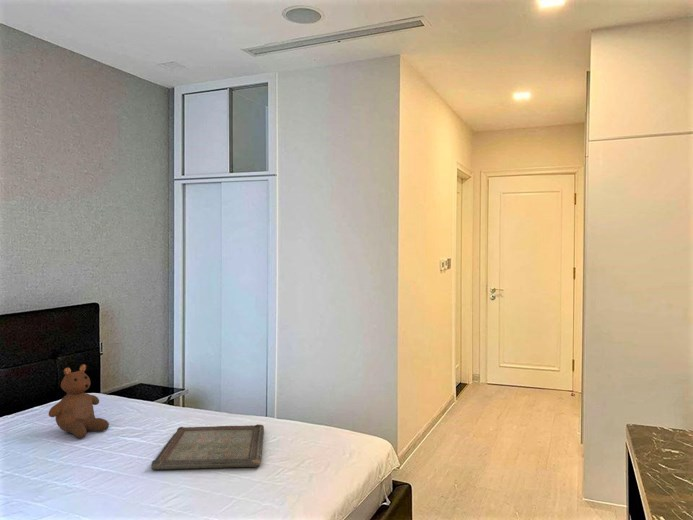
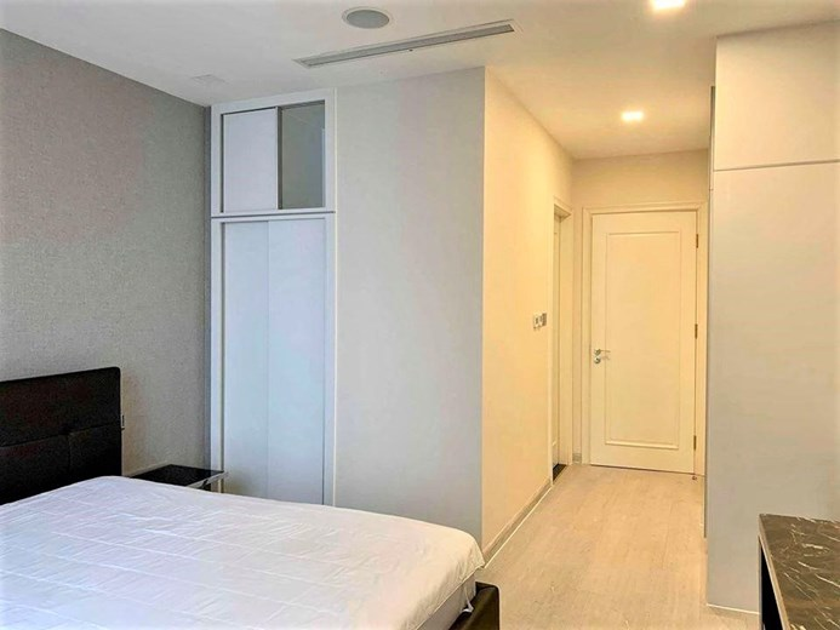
- teddy bear (81, 399)
- serving tray (215, 444)
